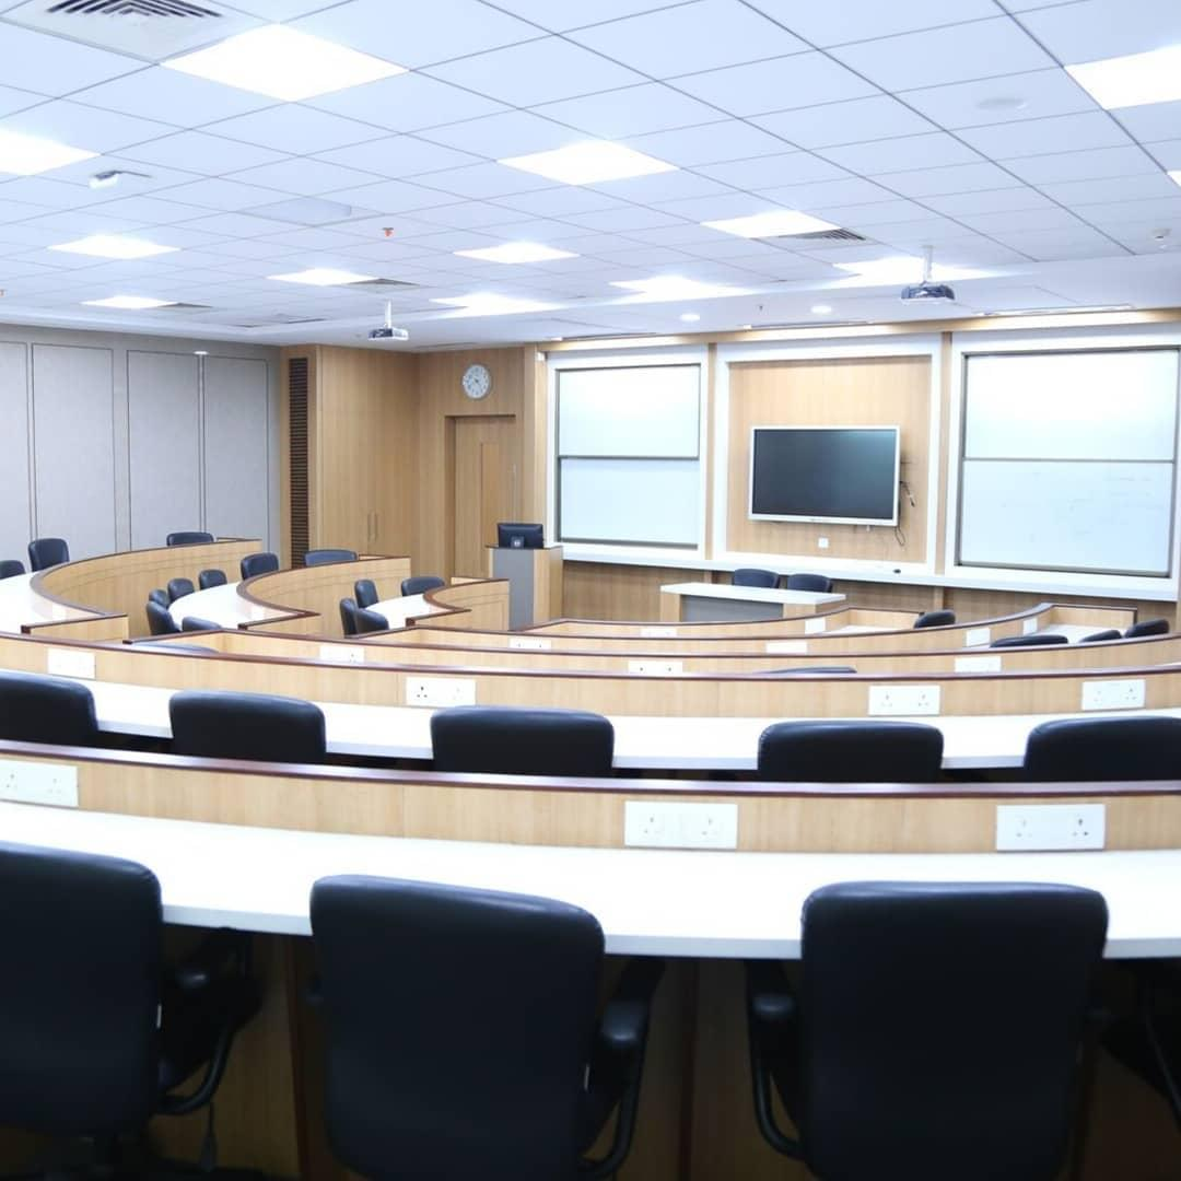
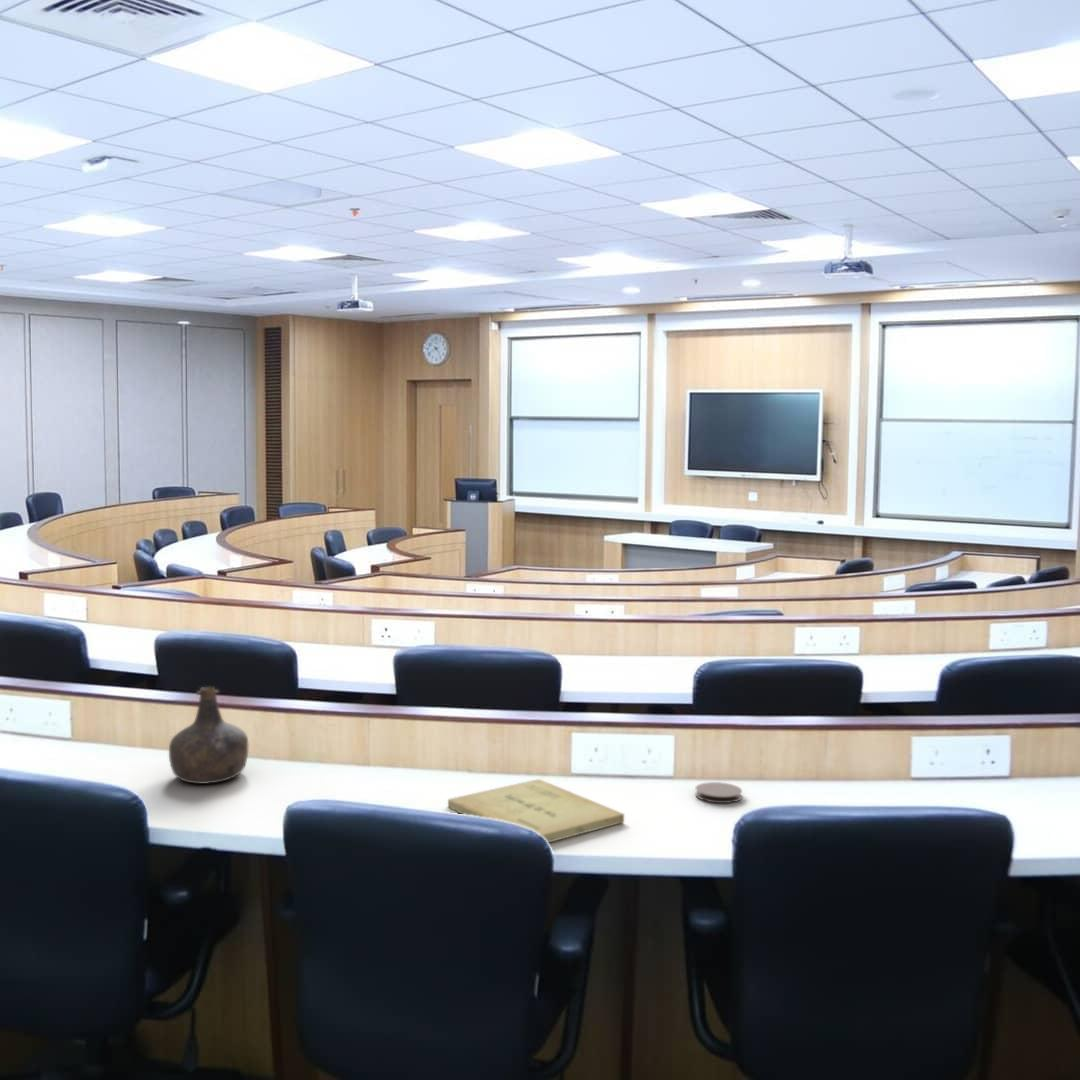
+ coaster (718, 792)
+ book (534, 810)
+ bottle (208, 732)
